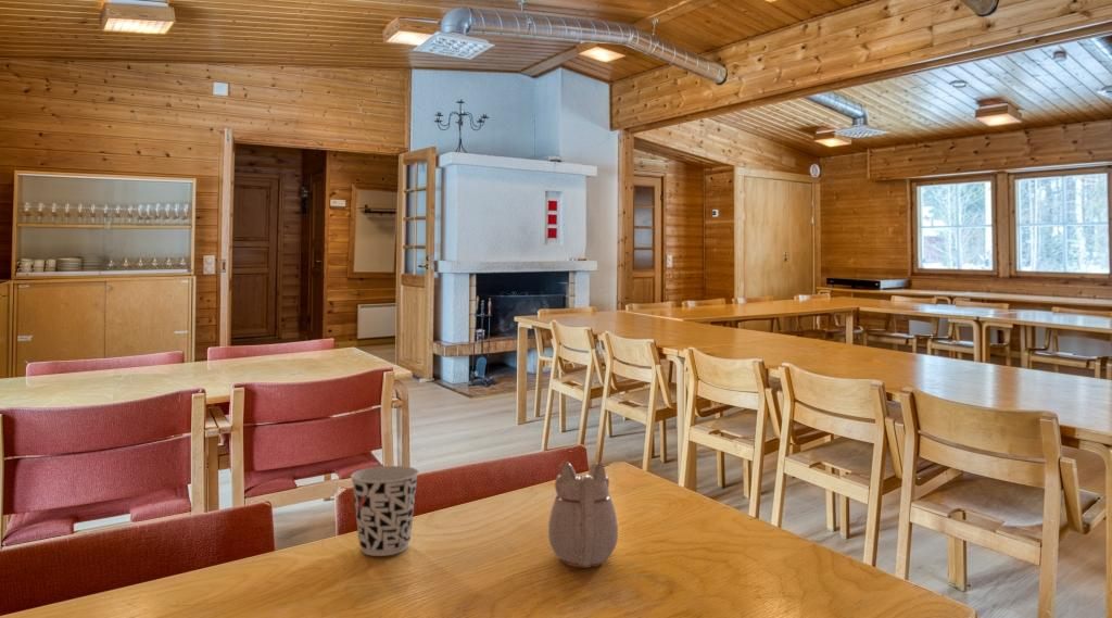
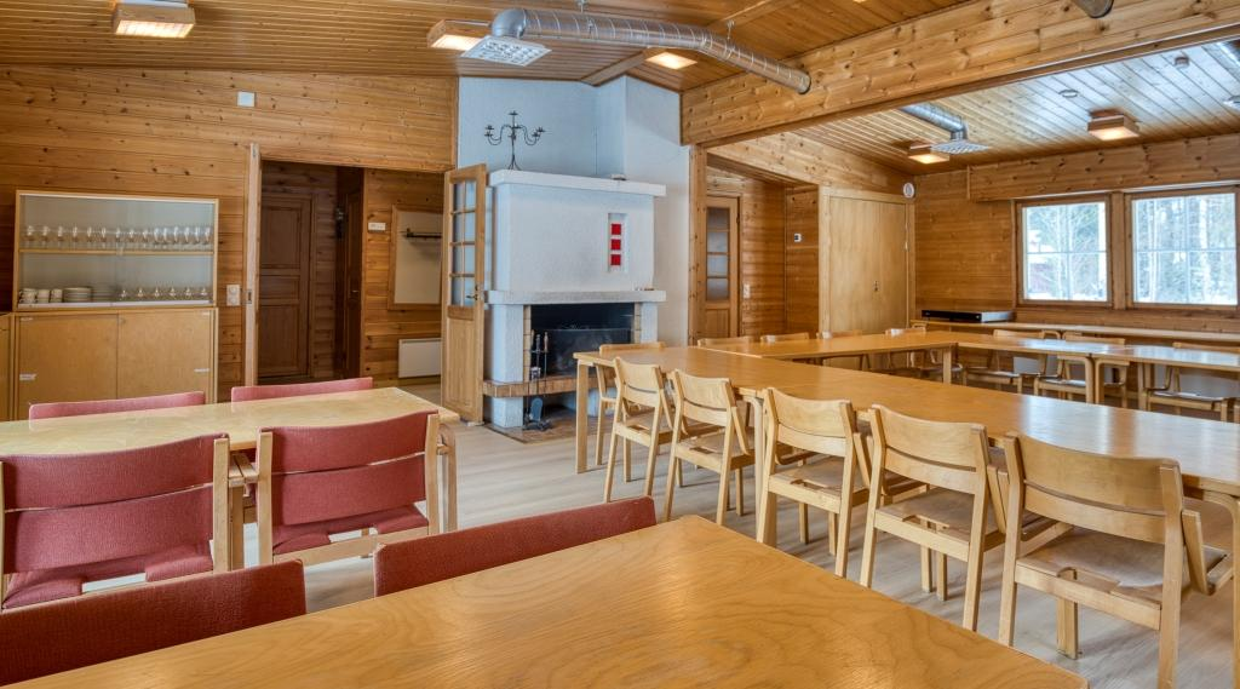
- teapot (583, 512)
- cup (384, 509)
